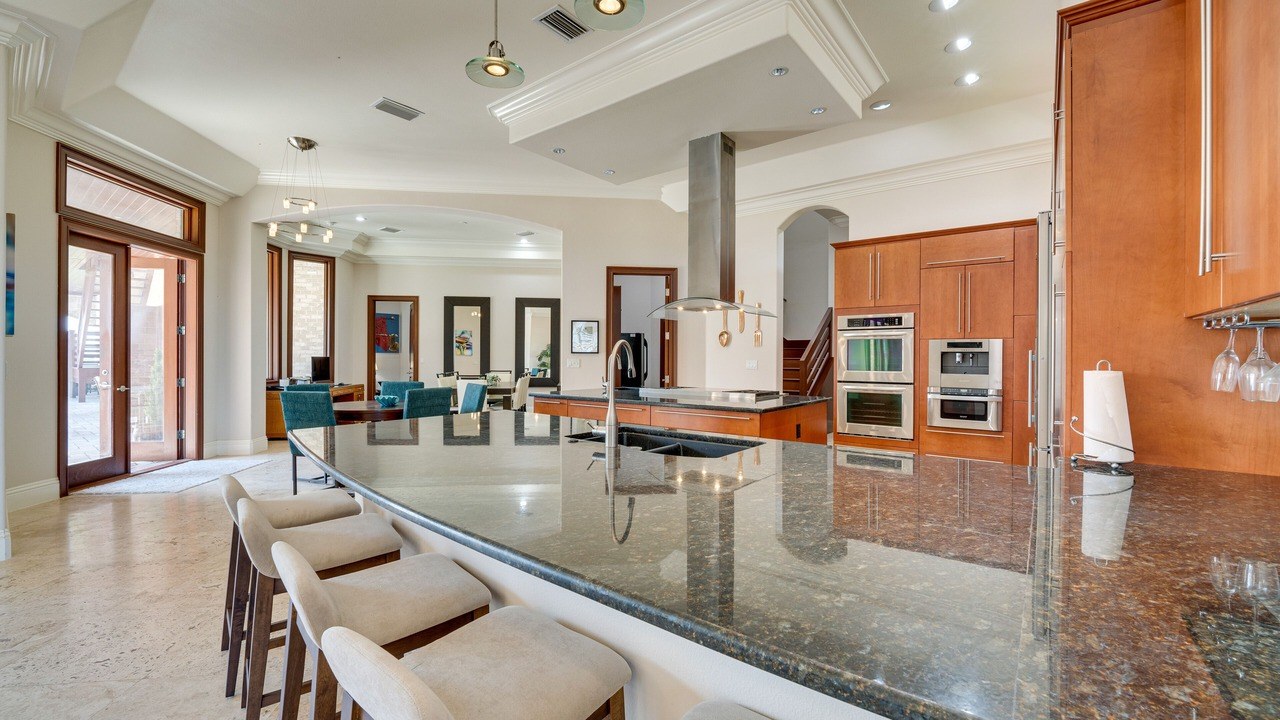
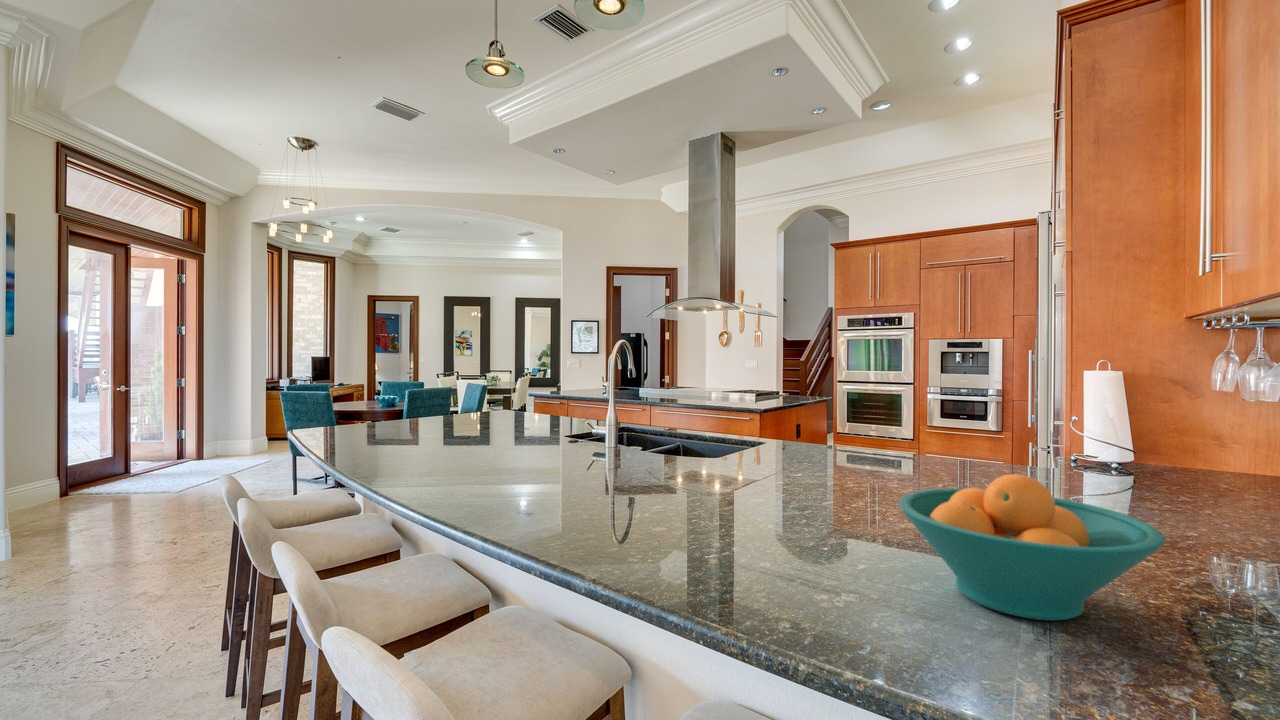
+ fruit bowl (1016, 536)
